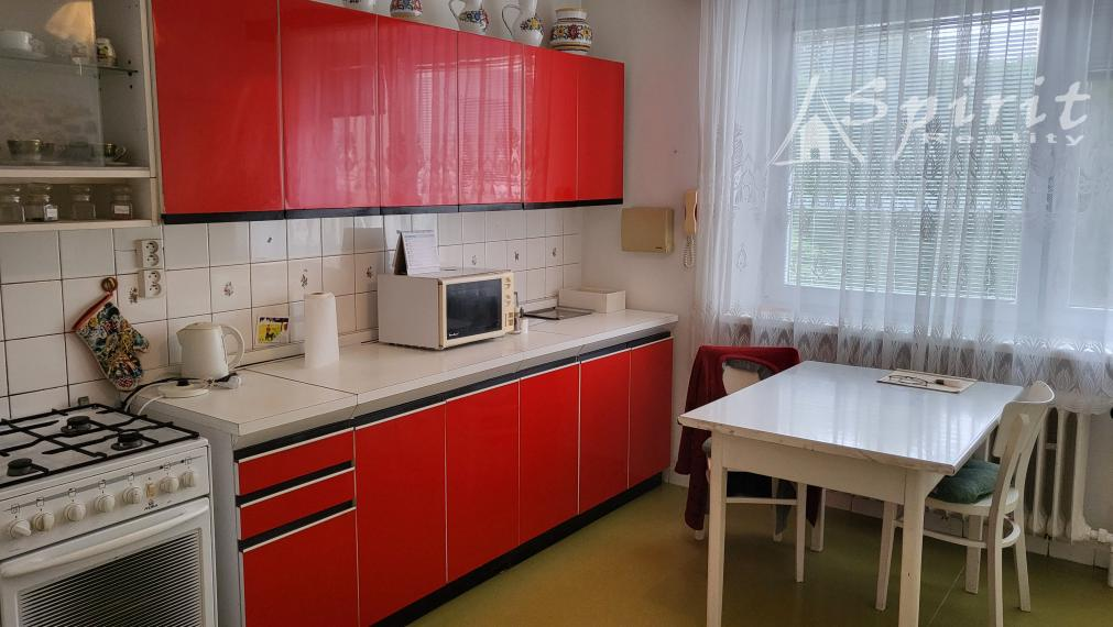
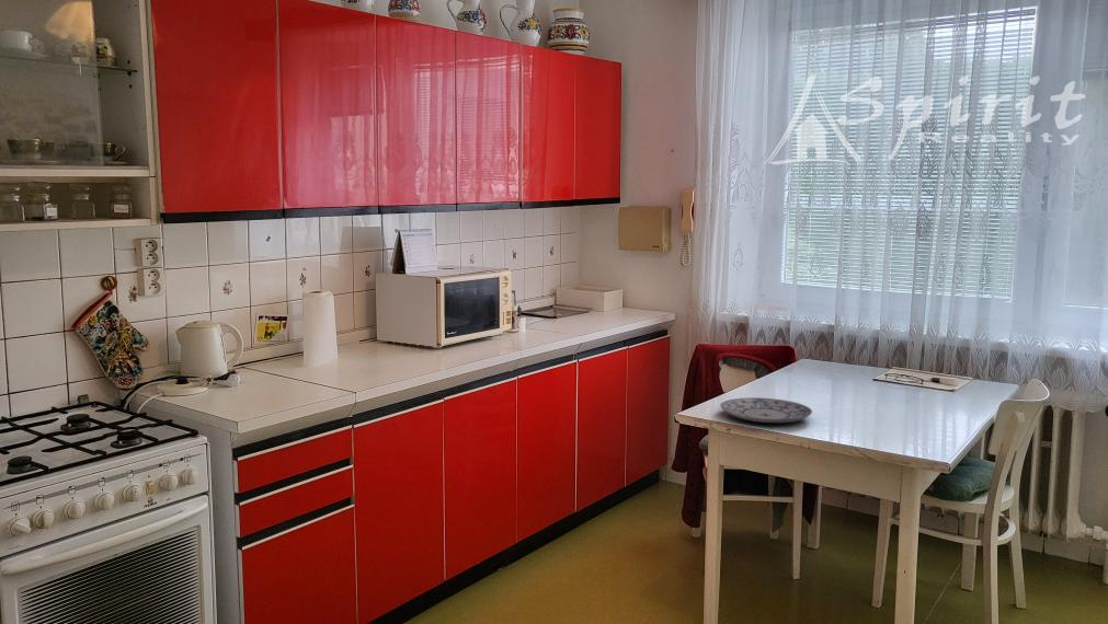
+ plate (765, 412)
